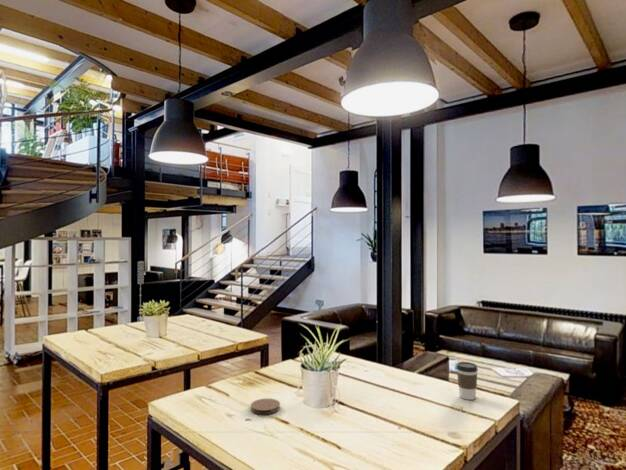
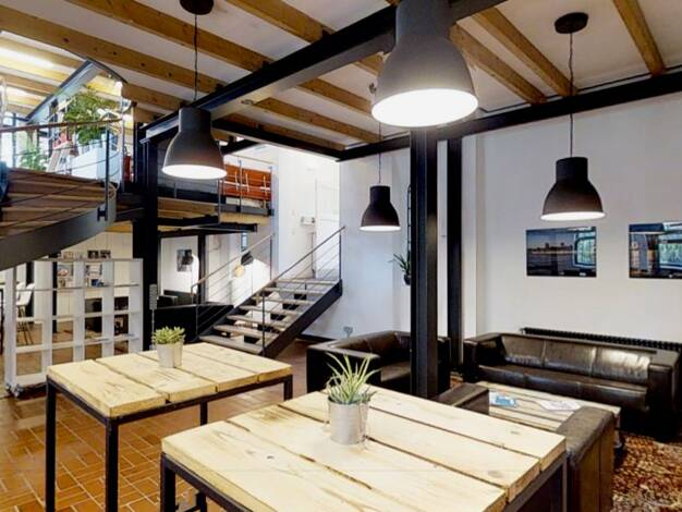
- coffee cup (467, 380)
- coaster (265, 406)
